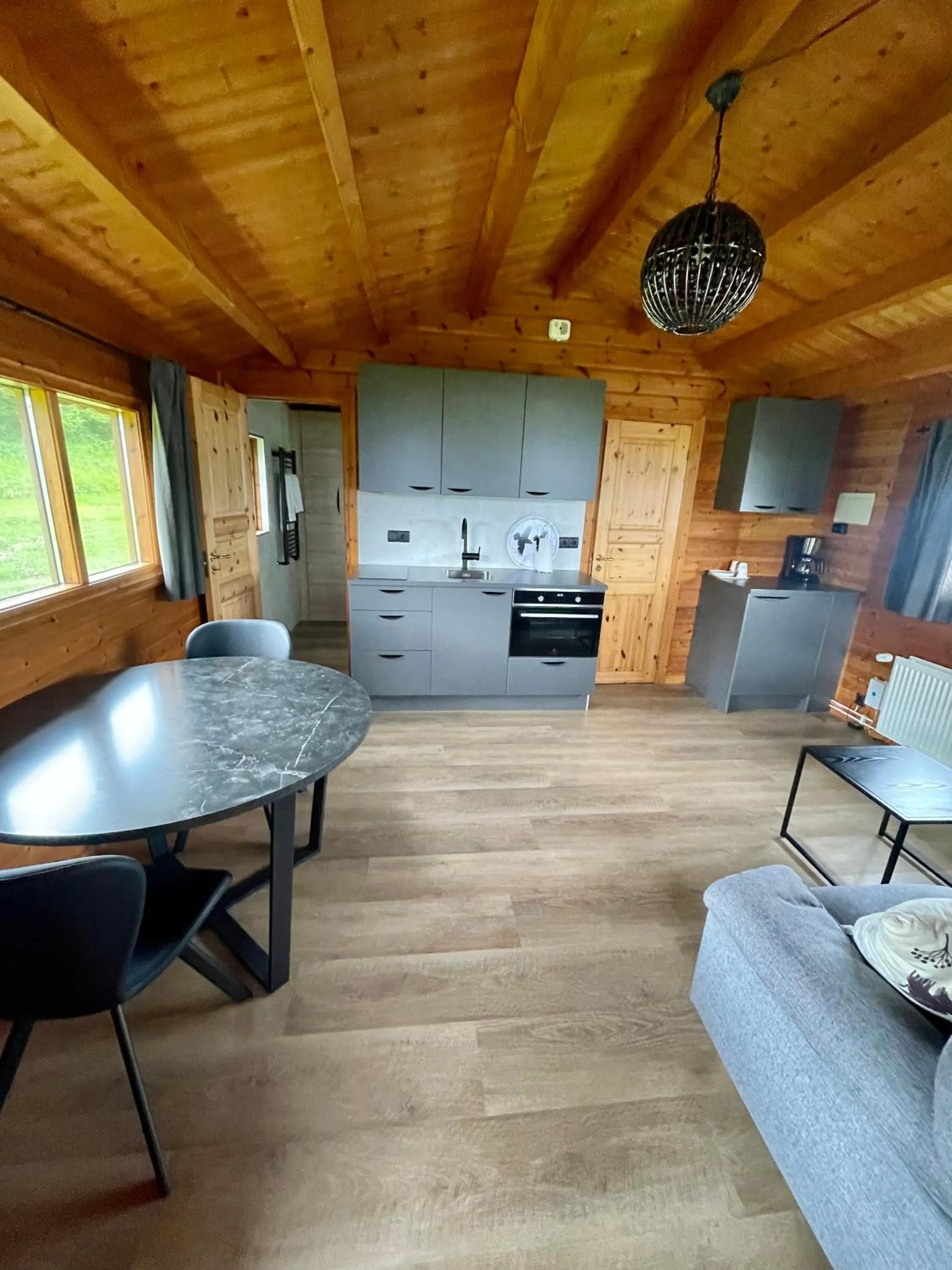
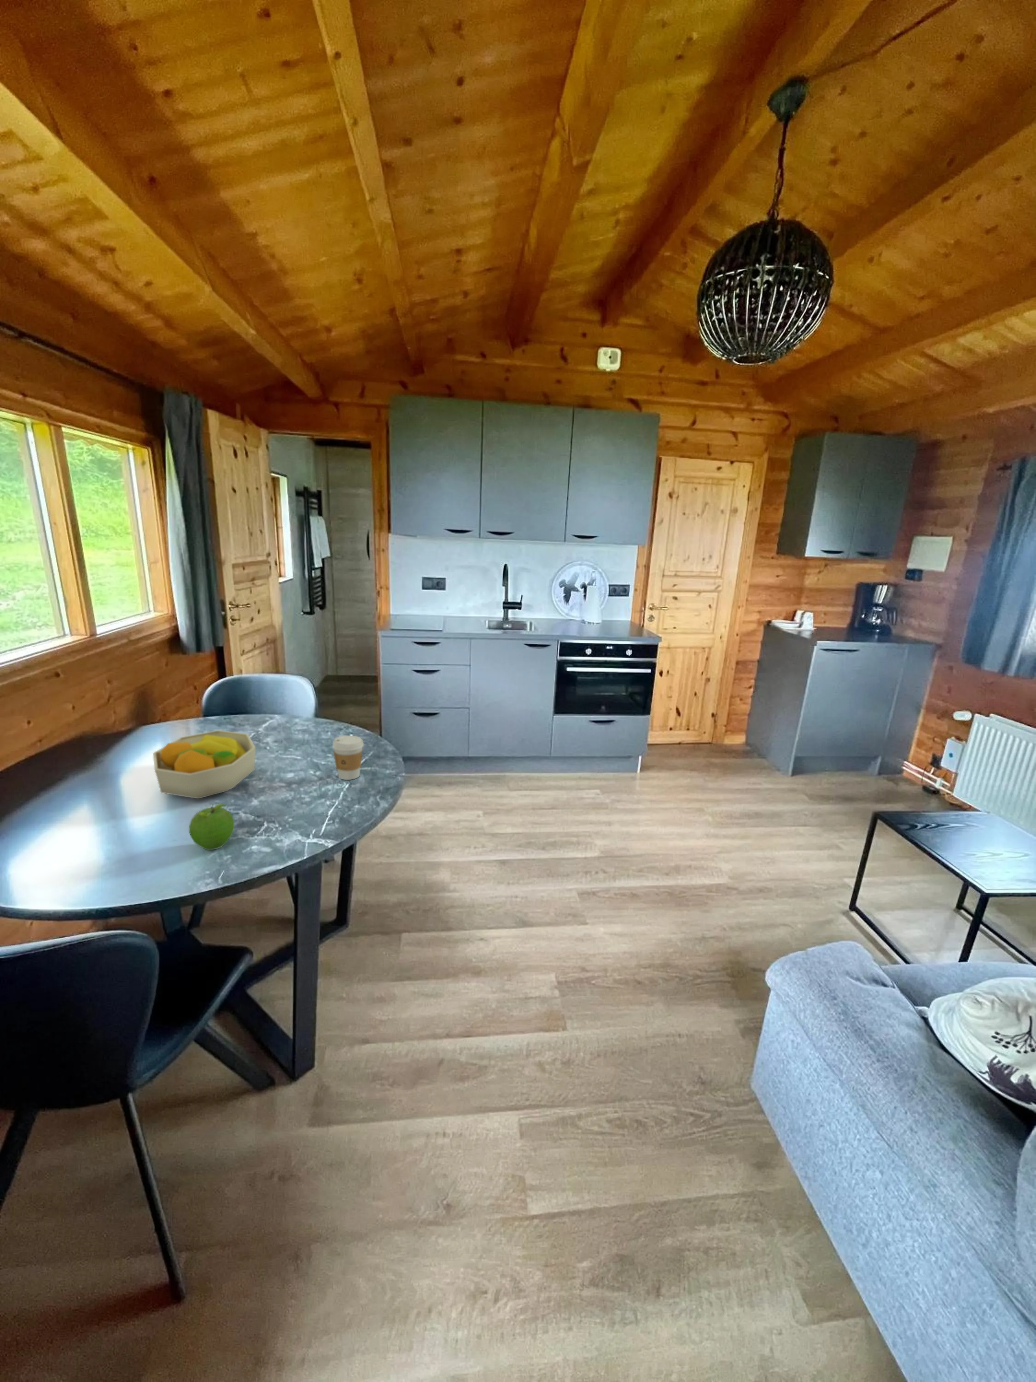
+ fruit (212, 826)
+ fruit bowl (207, 758)
+ coffee cup (348, 757)
